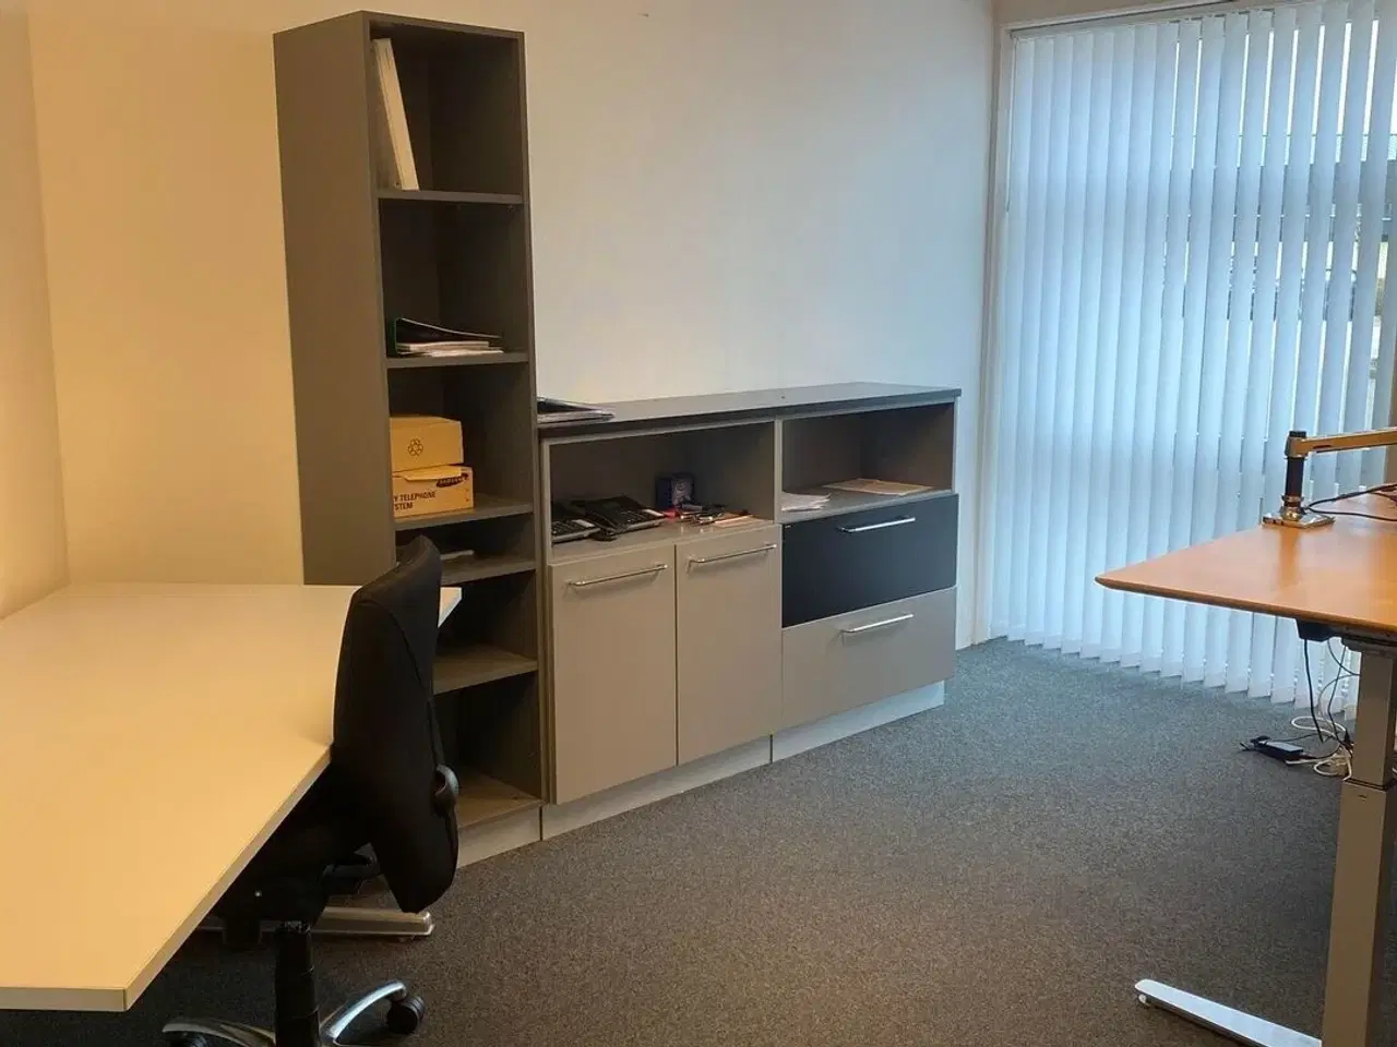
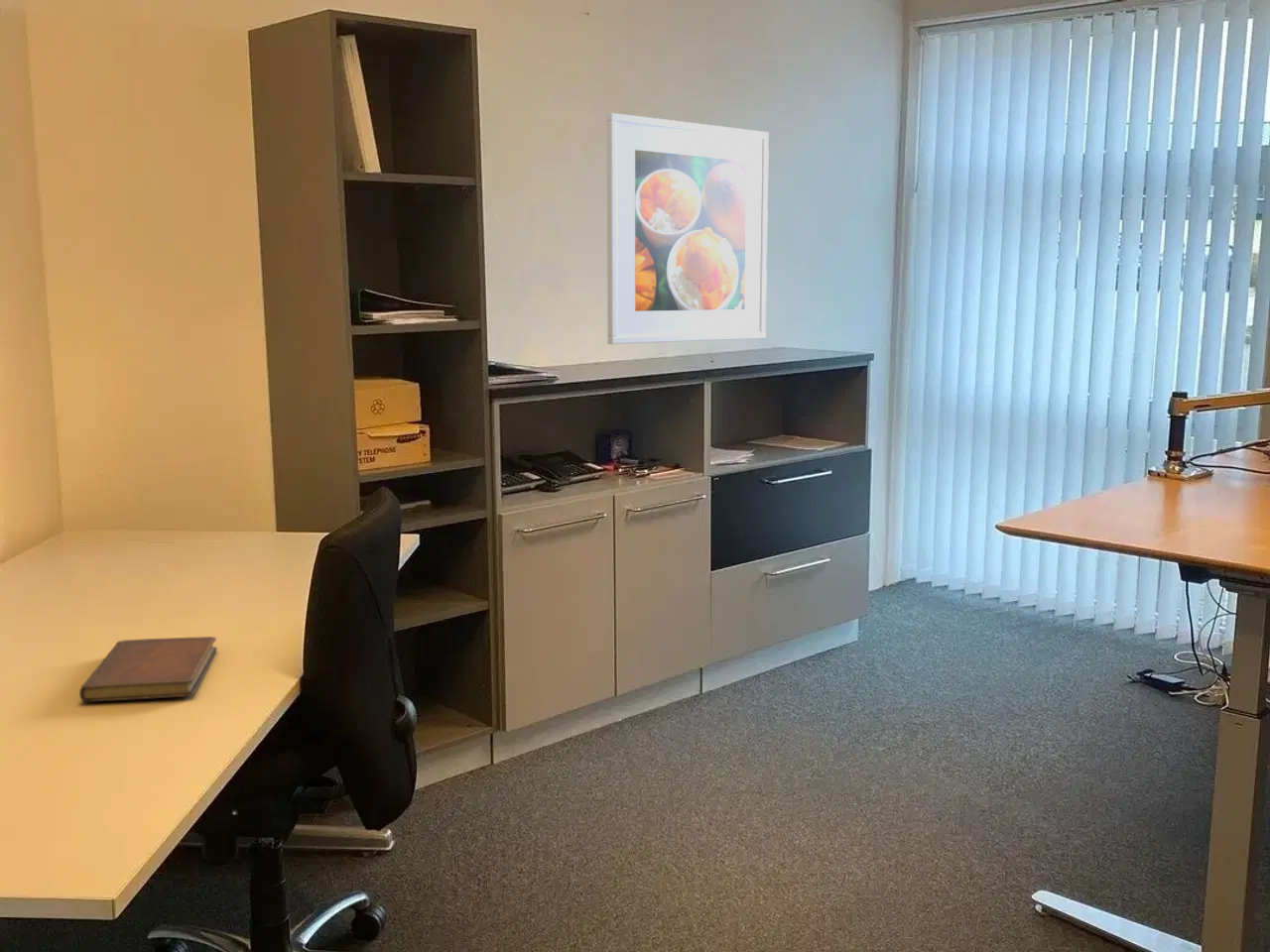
+ notebook (152, 666)
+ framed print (692, 233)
